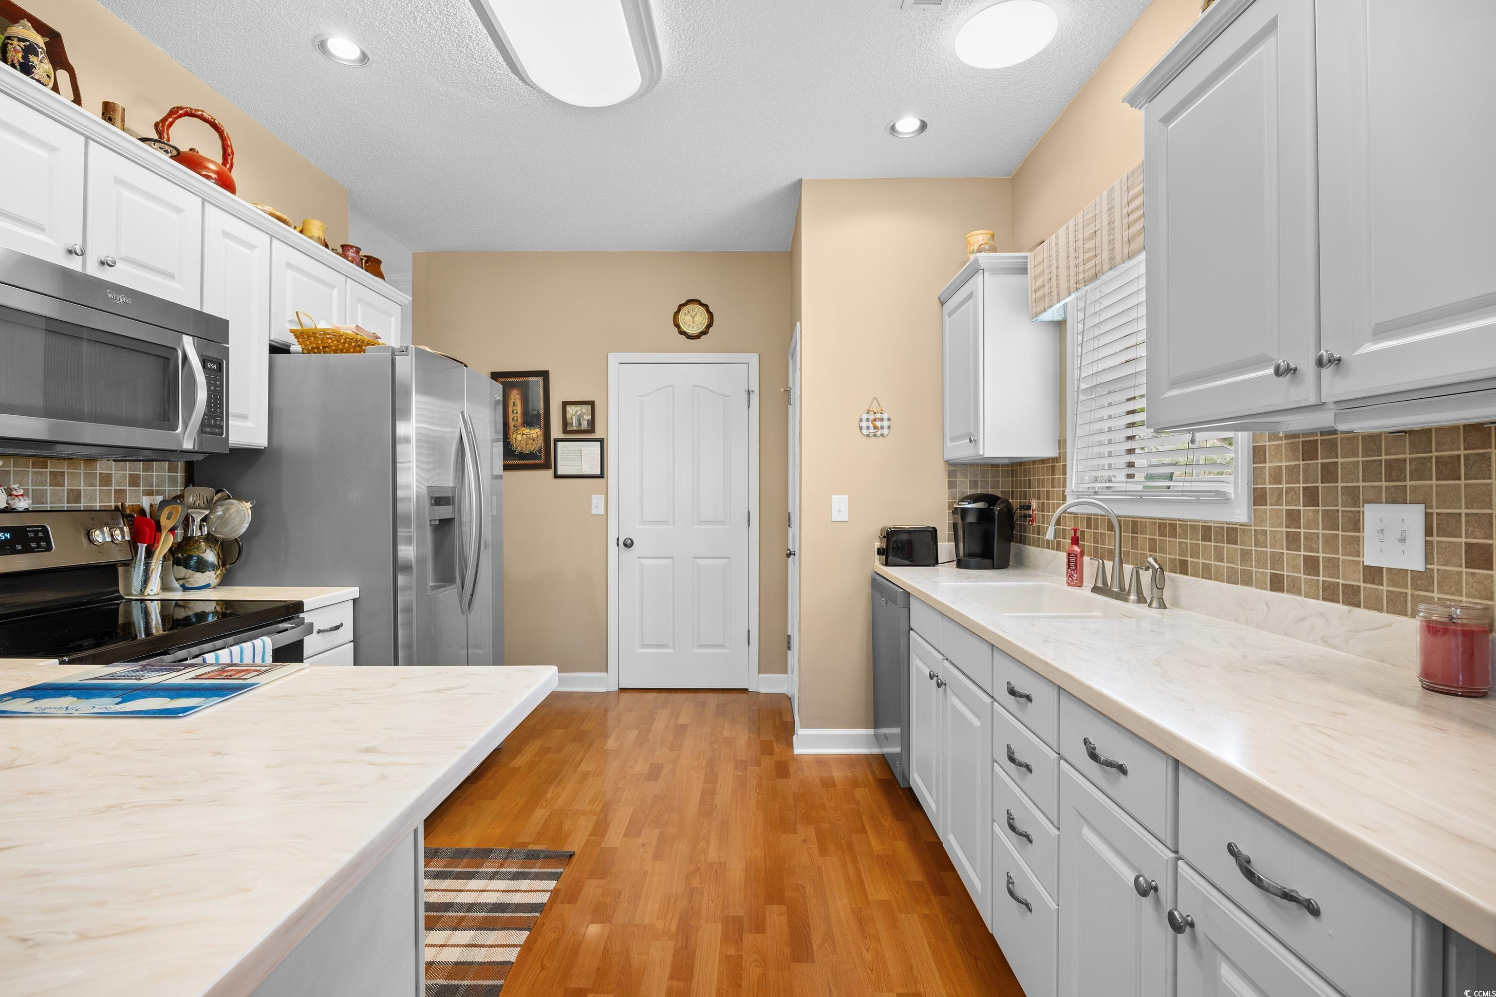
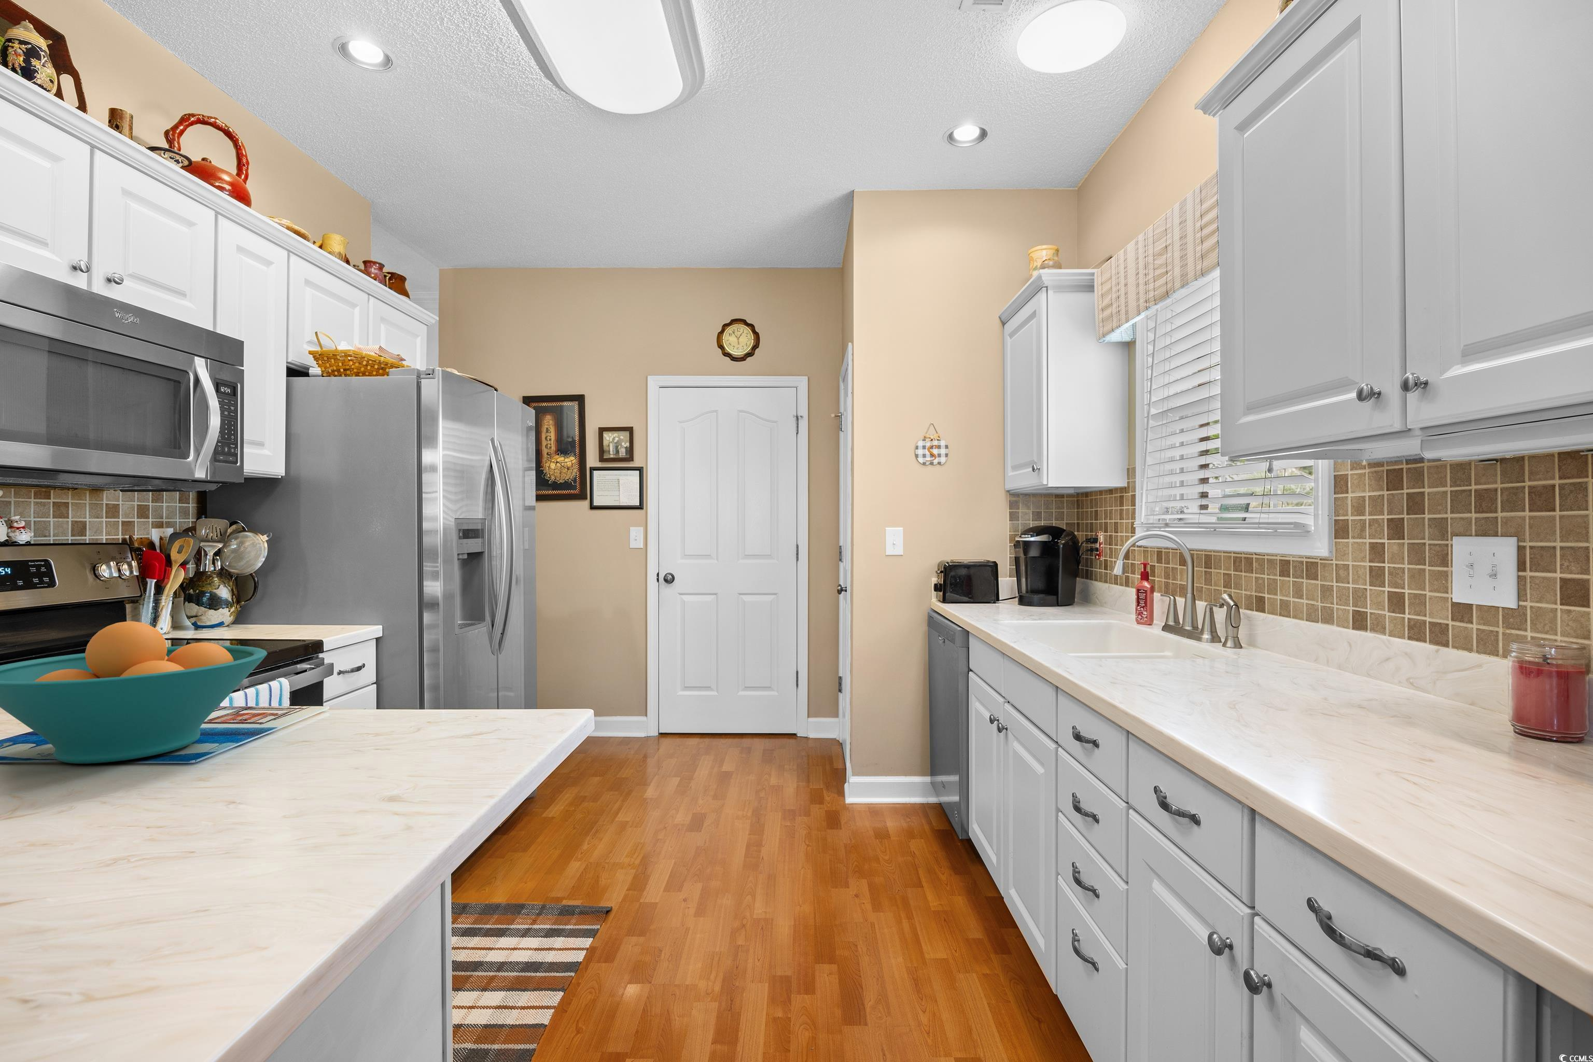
+ fruit bowl (130, 685)
